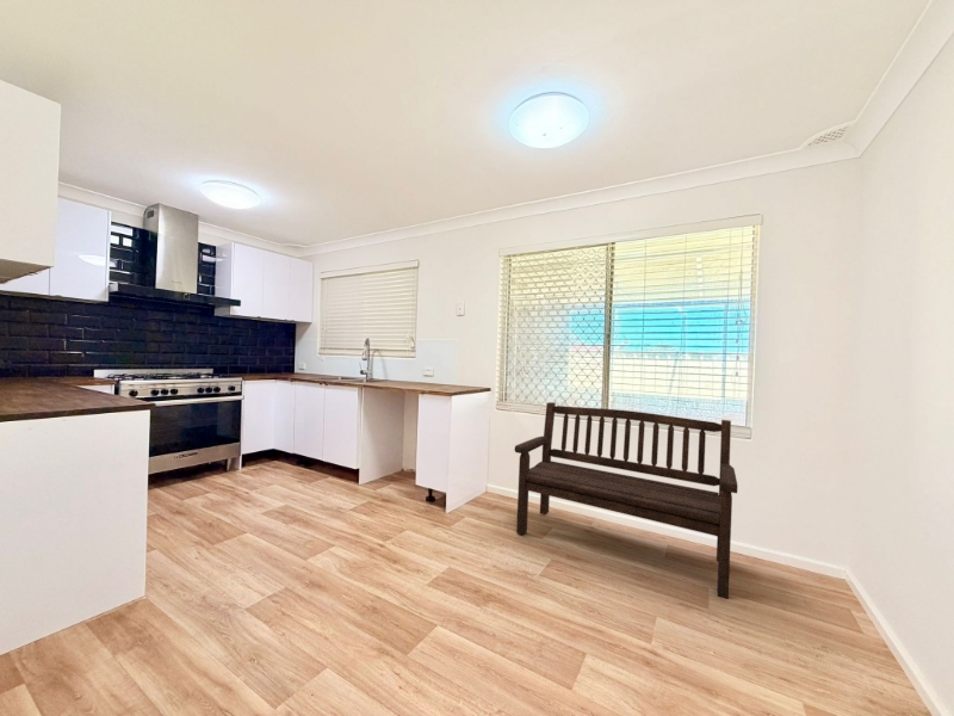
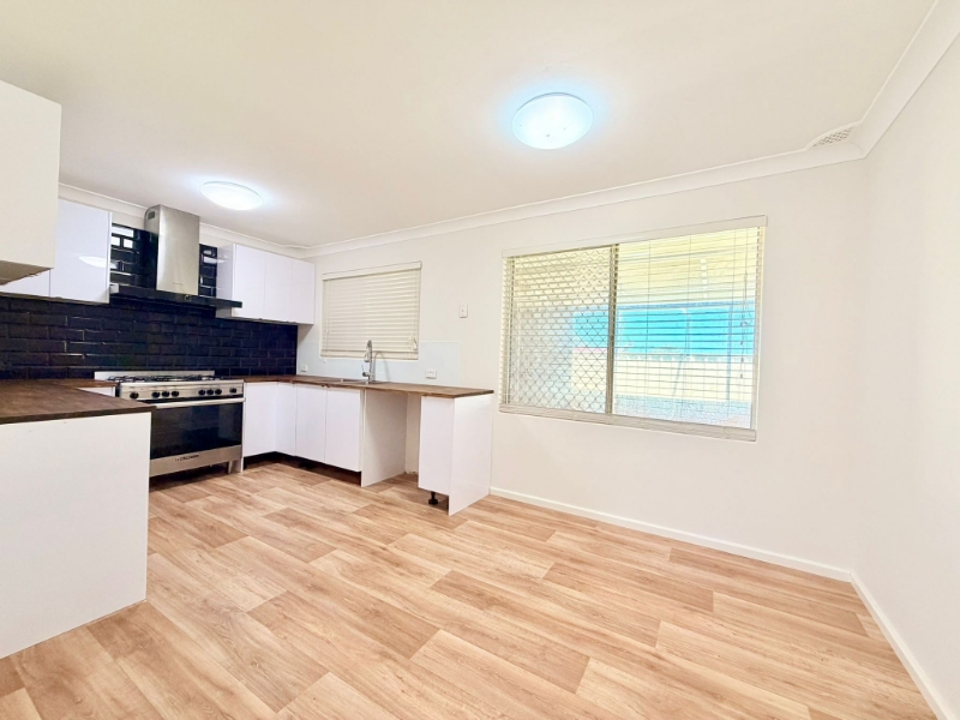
- bench (618, 479)
